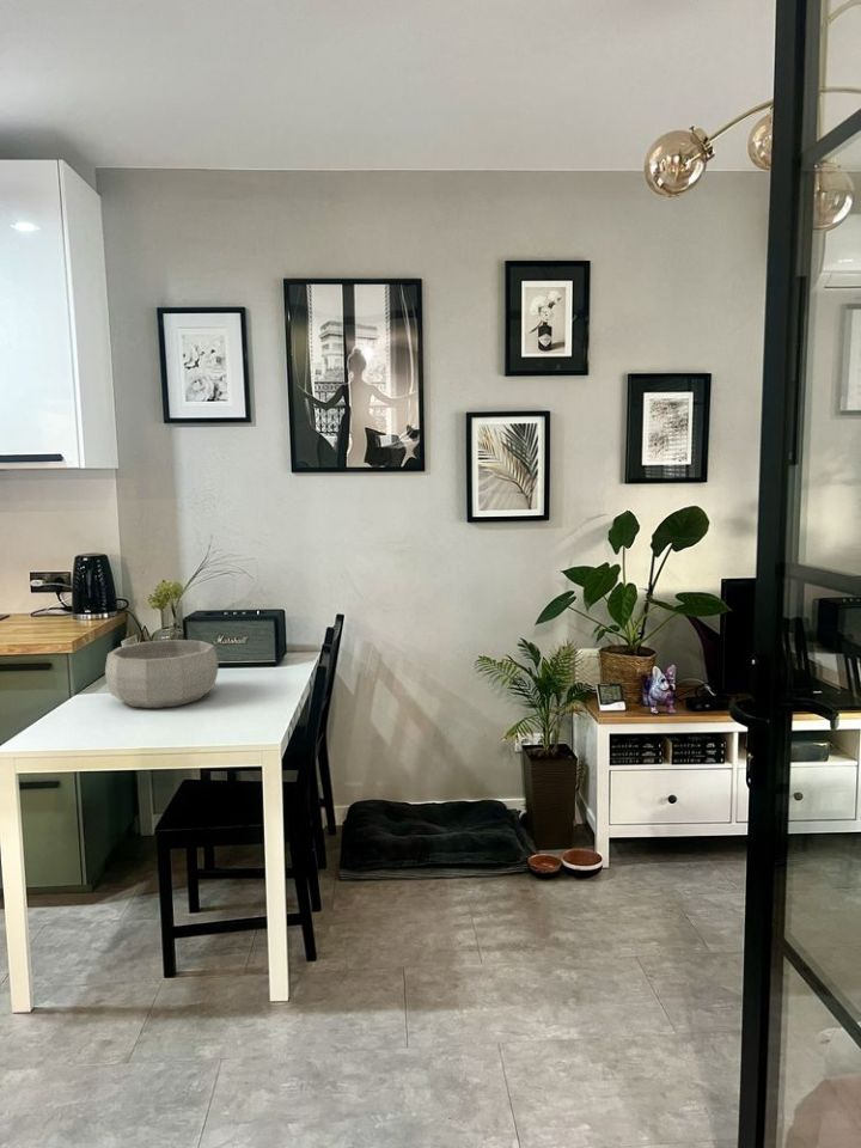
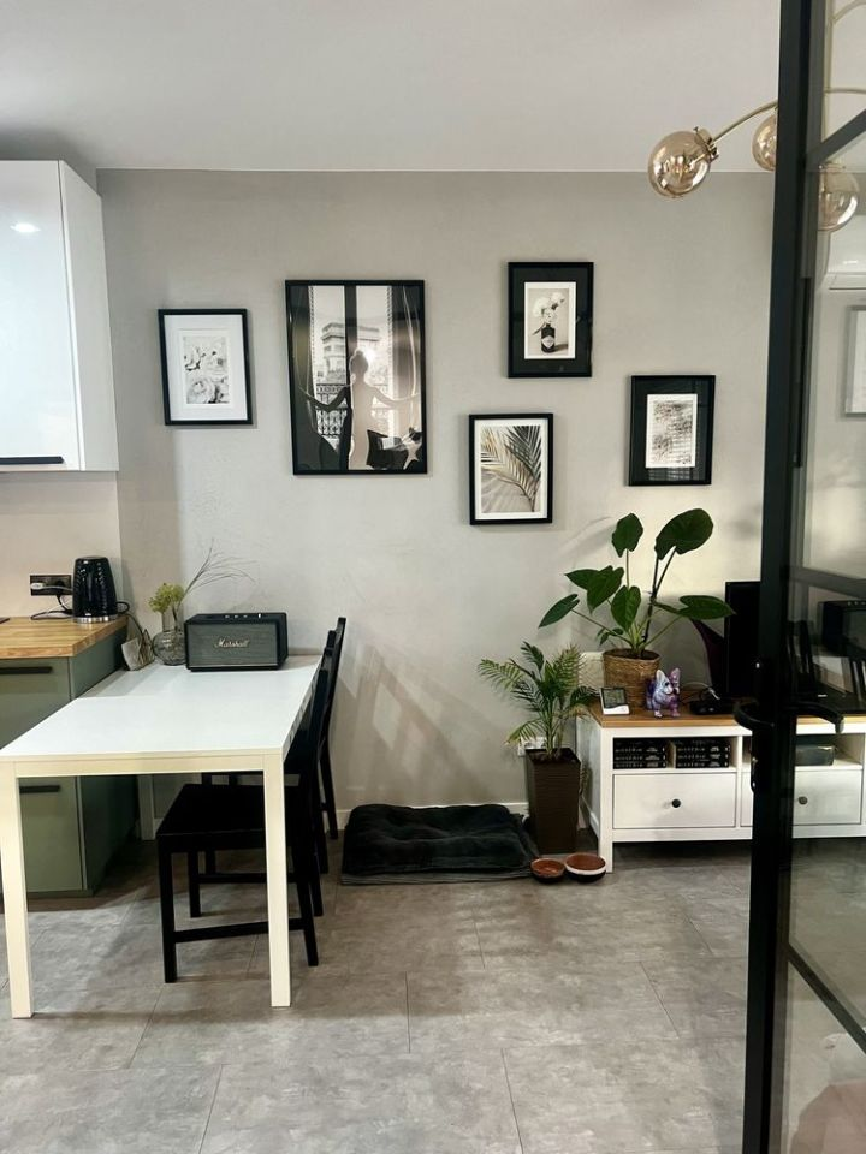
- decorative bowl (163, 673)
